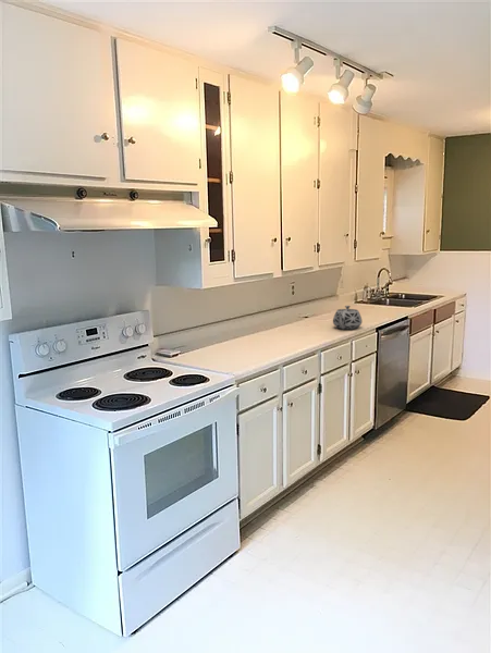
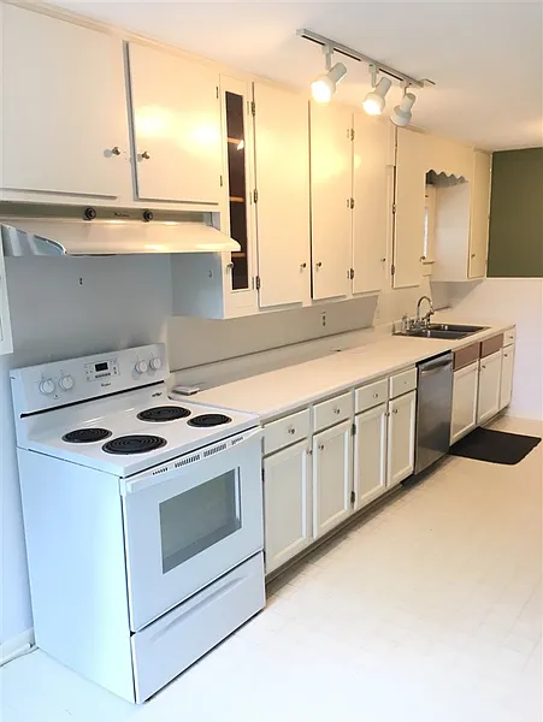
- teapot (346, 317)
